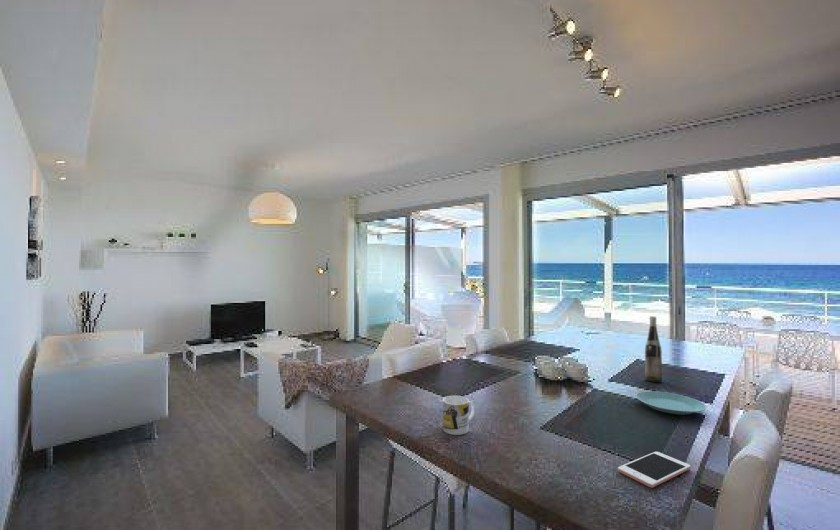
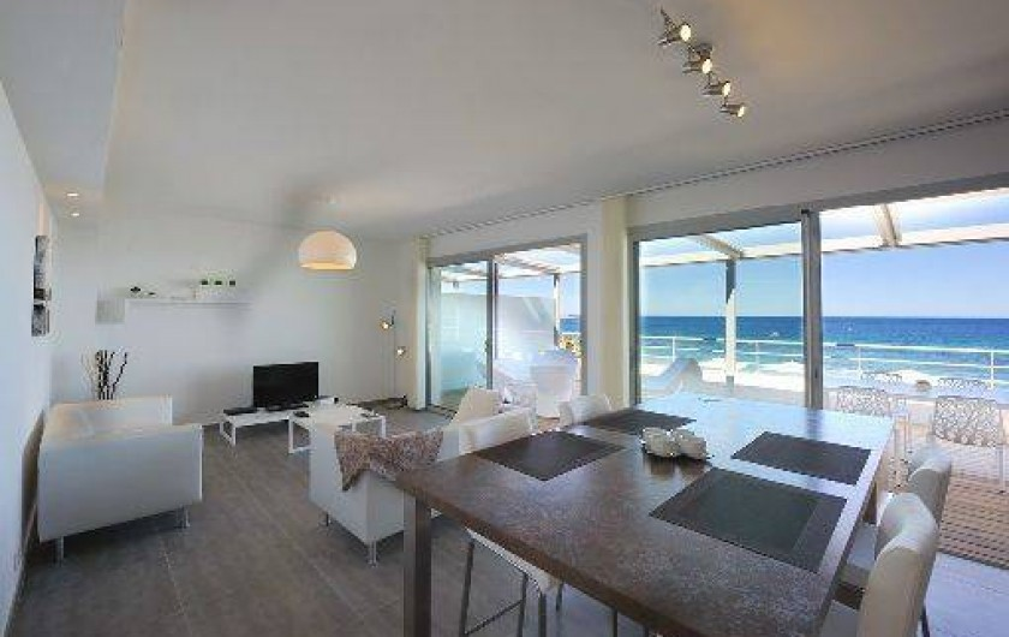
- plate (669, 403)
- mug (460, 413)
- wine bottle (653, 348)
- cell phone (654, 468)
